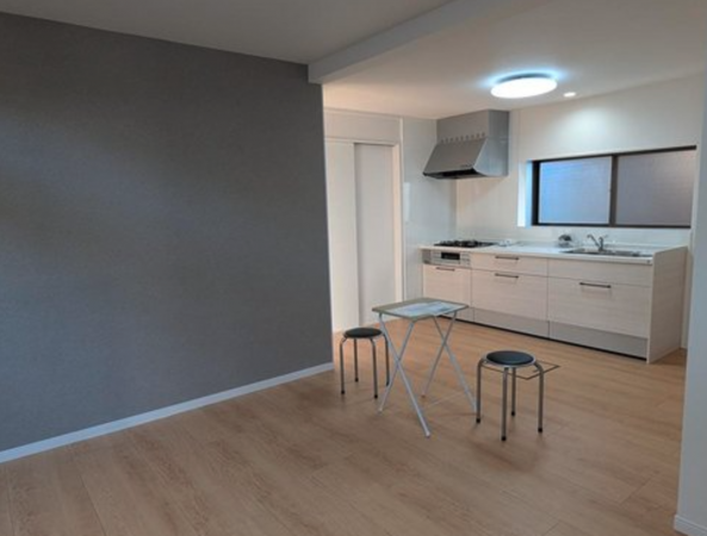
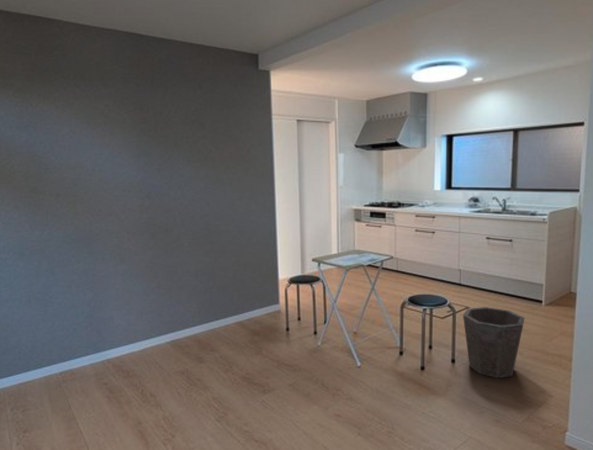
+ waste bin (492, 342)
